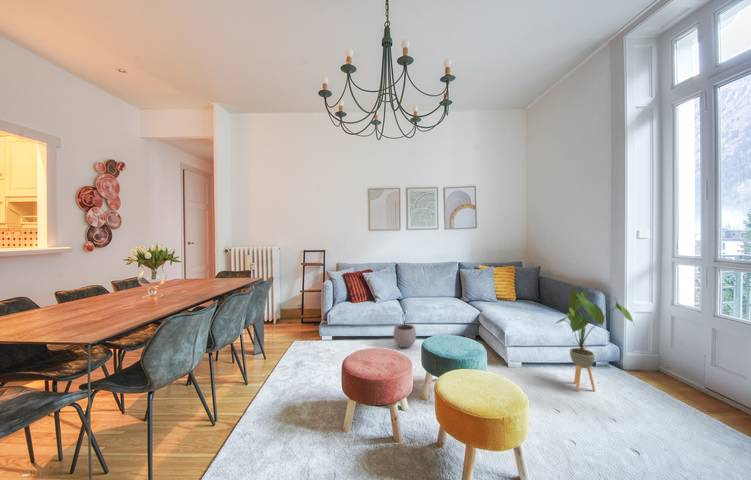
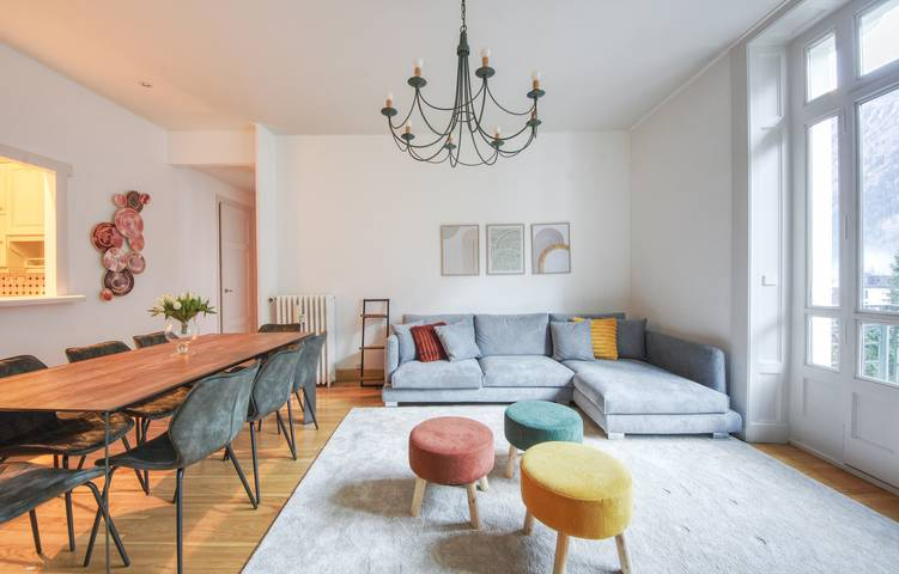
- house plant (584, 338)
- plant pot (404, 332)
